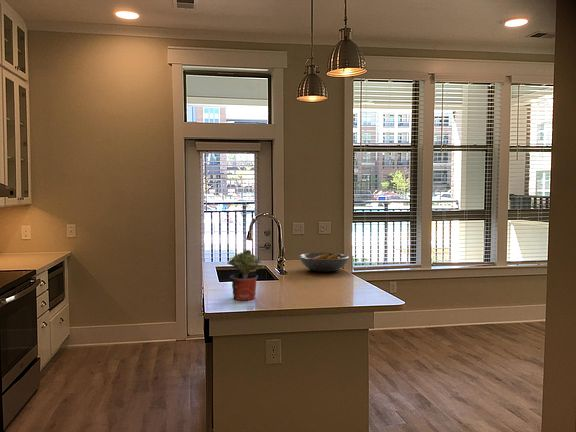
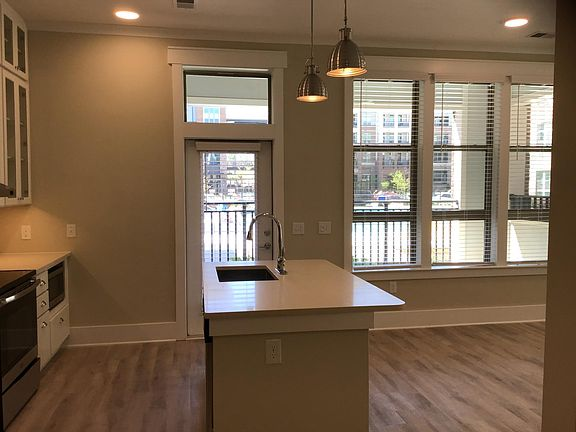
- potted plant (247, 274)
- fruit bowl (323, 261)
